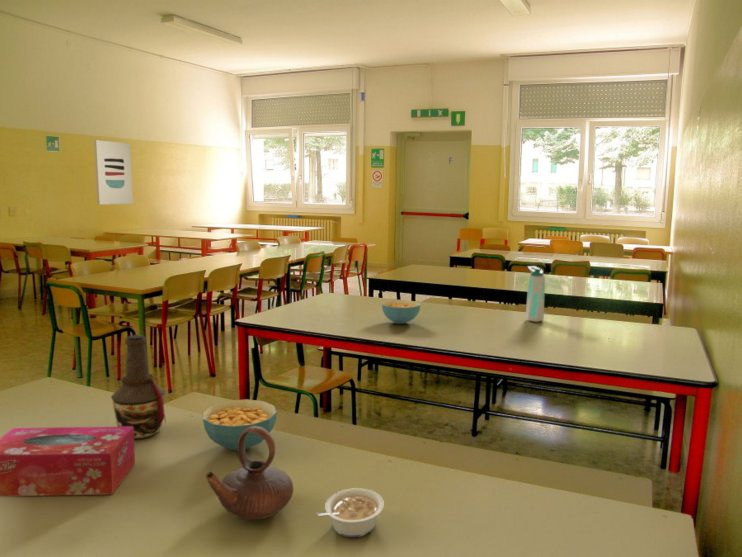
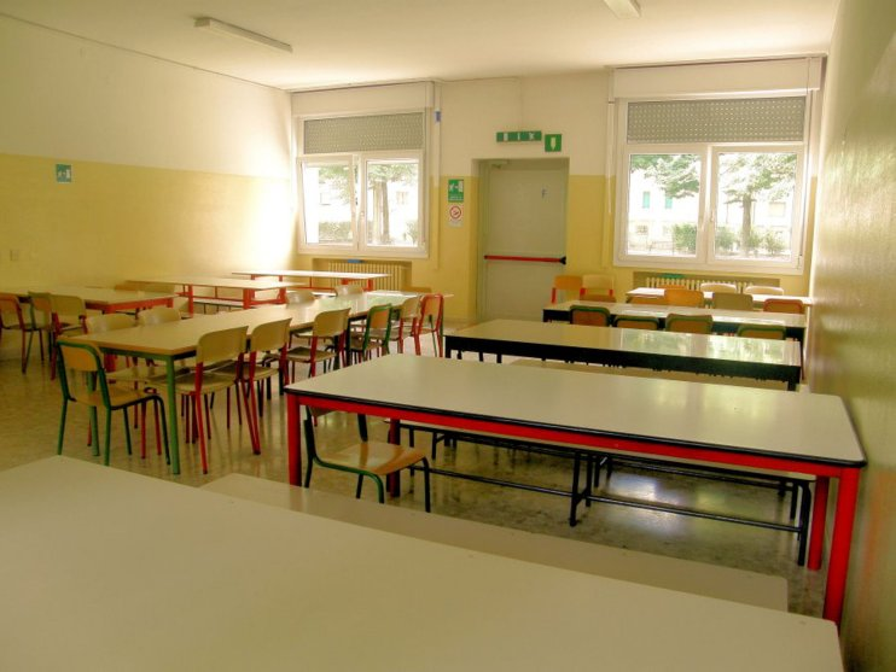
- legume (353, 513)
- teapot (247, 475)
- bottle (140, 385)
- water bottle (534, 293)
- cereal bowl (240, 429)
- wall art (114, 173)
- tissue box (61, 459)
- cereal bowl (400, 313)
